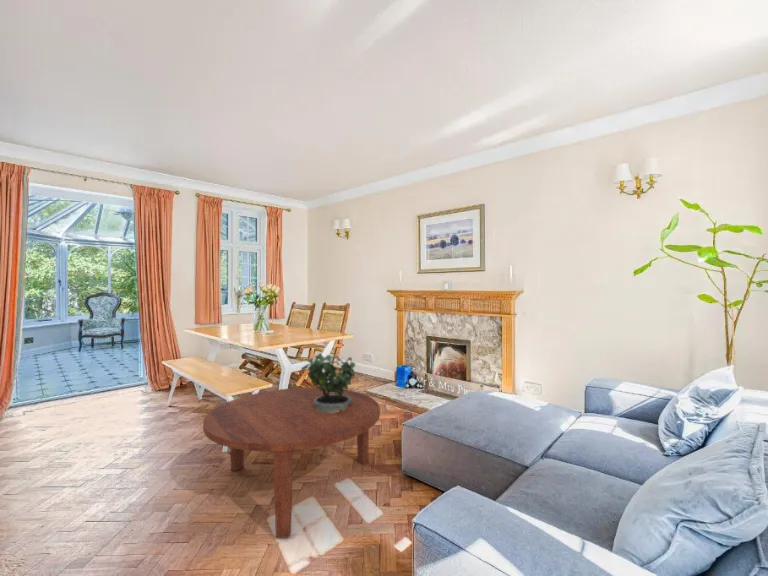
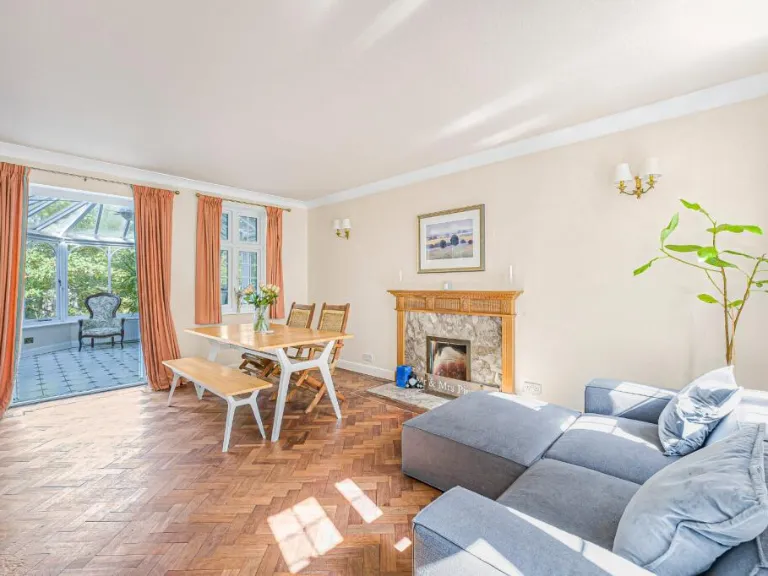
- potted plant (329, 377)
- coffee table (296, 446)
